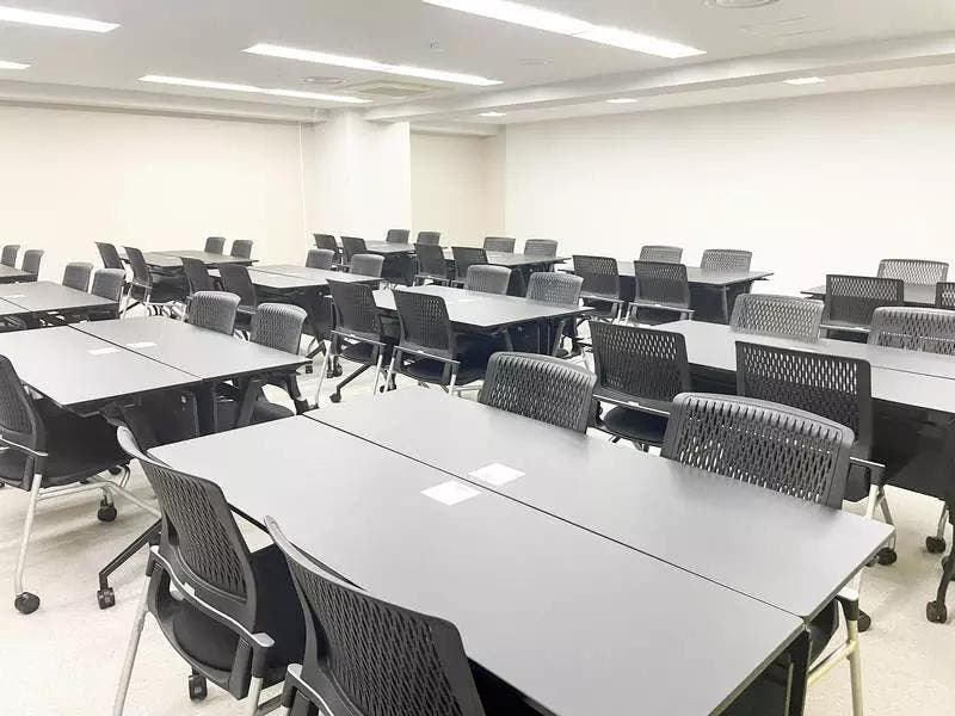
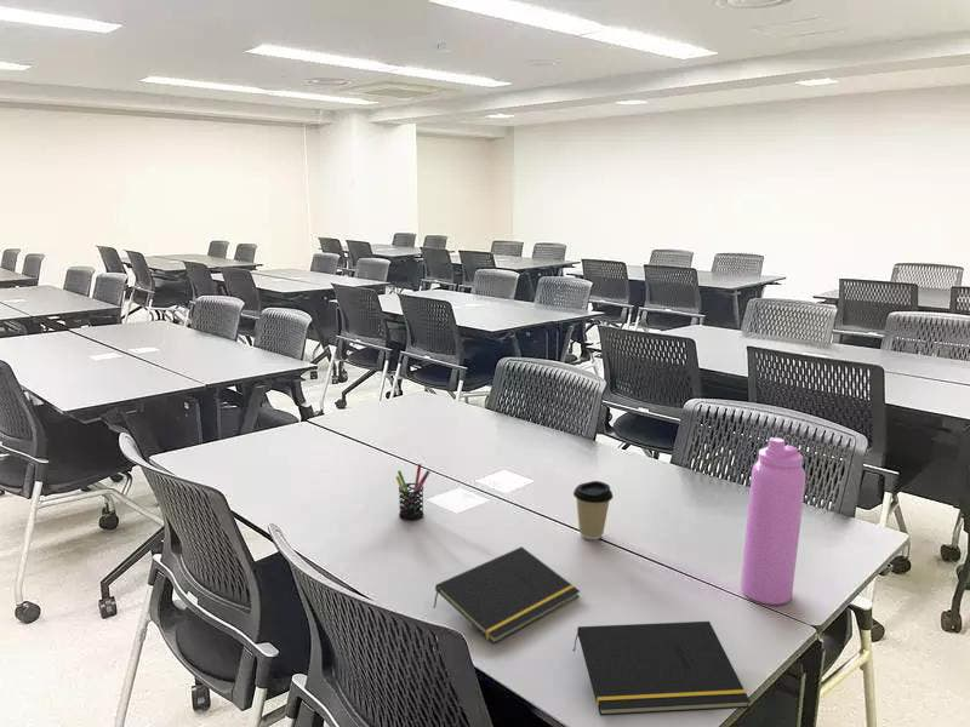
+ coffee cup (592, 510)
+ pen holder (410, 490)
+ notepad (508, 590)
+ water bottle (774, 517)
+ notepad (658, 664)
